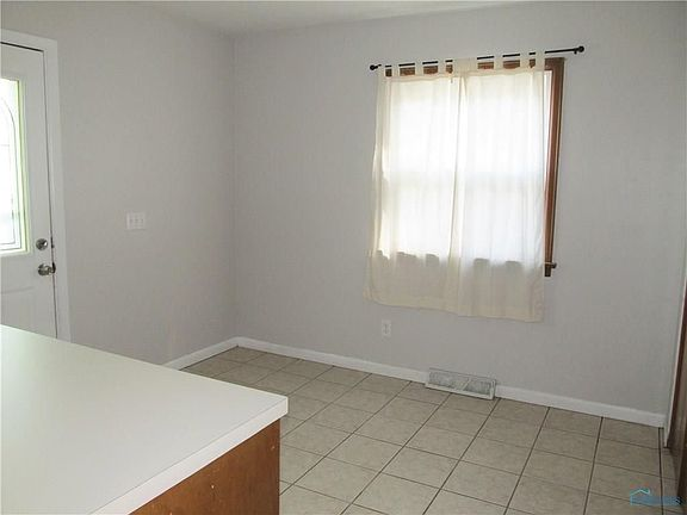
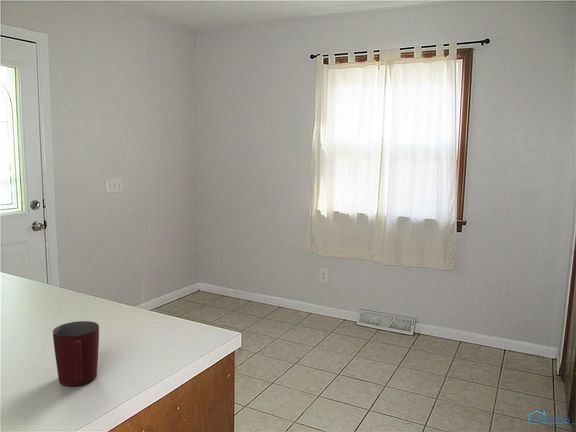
+ mug (77, 356)
